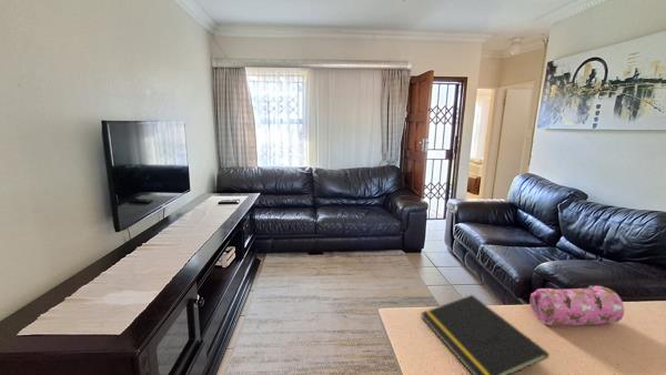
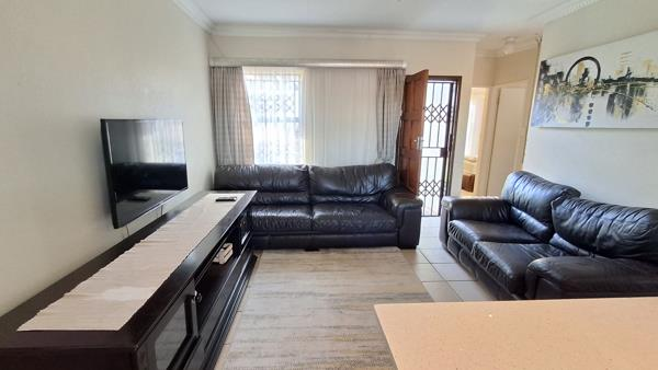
- notepad (476, 332)
- pencil case (575, 304)
